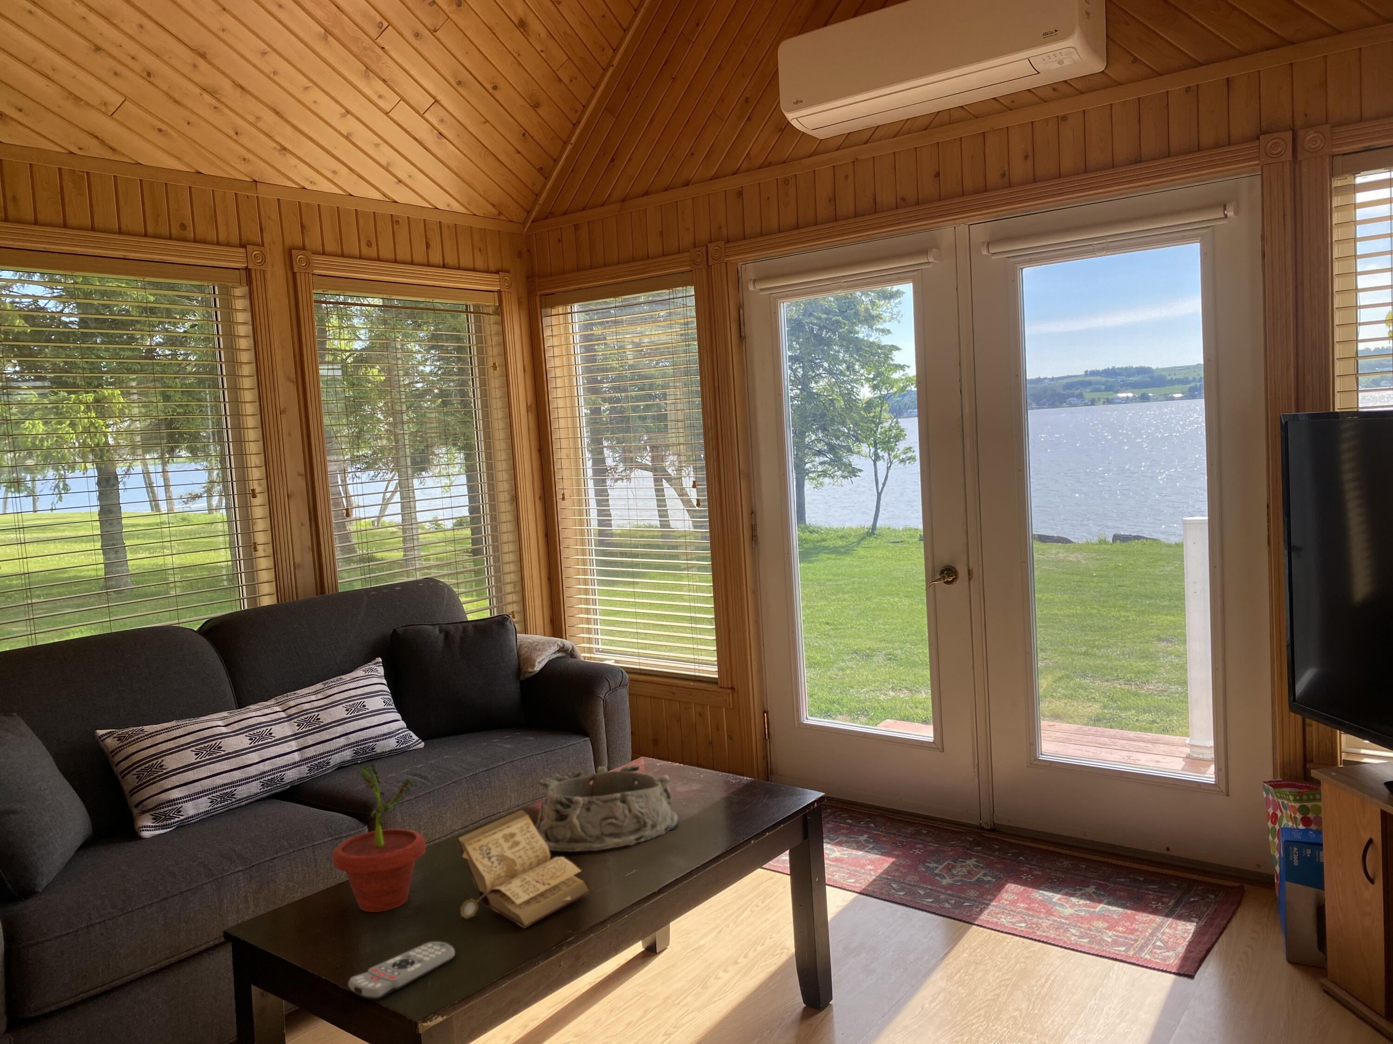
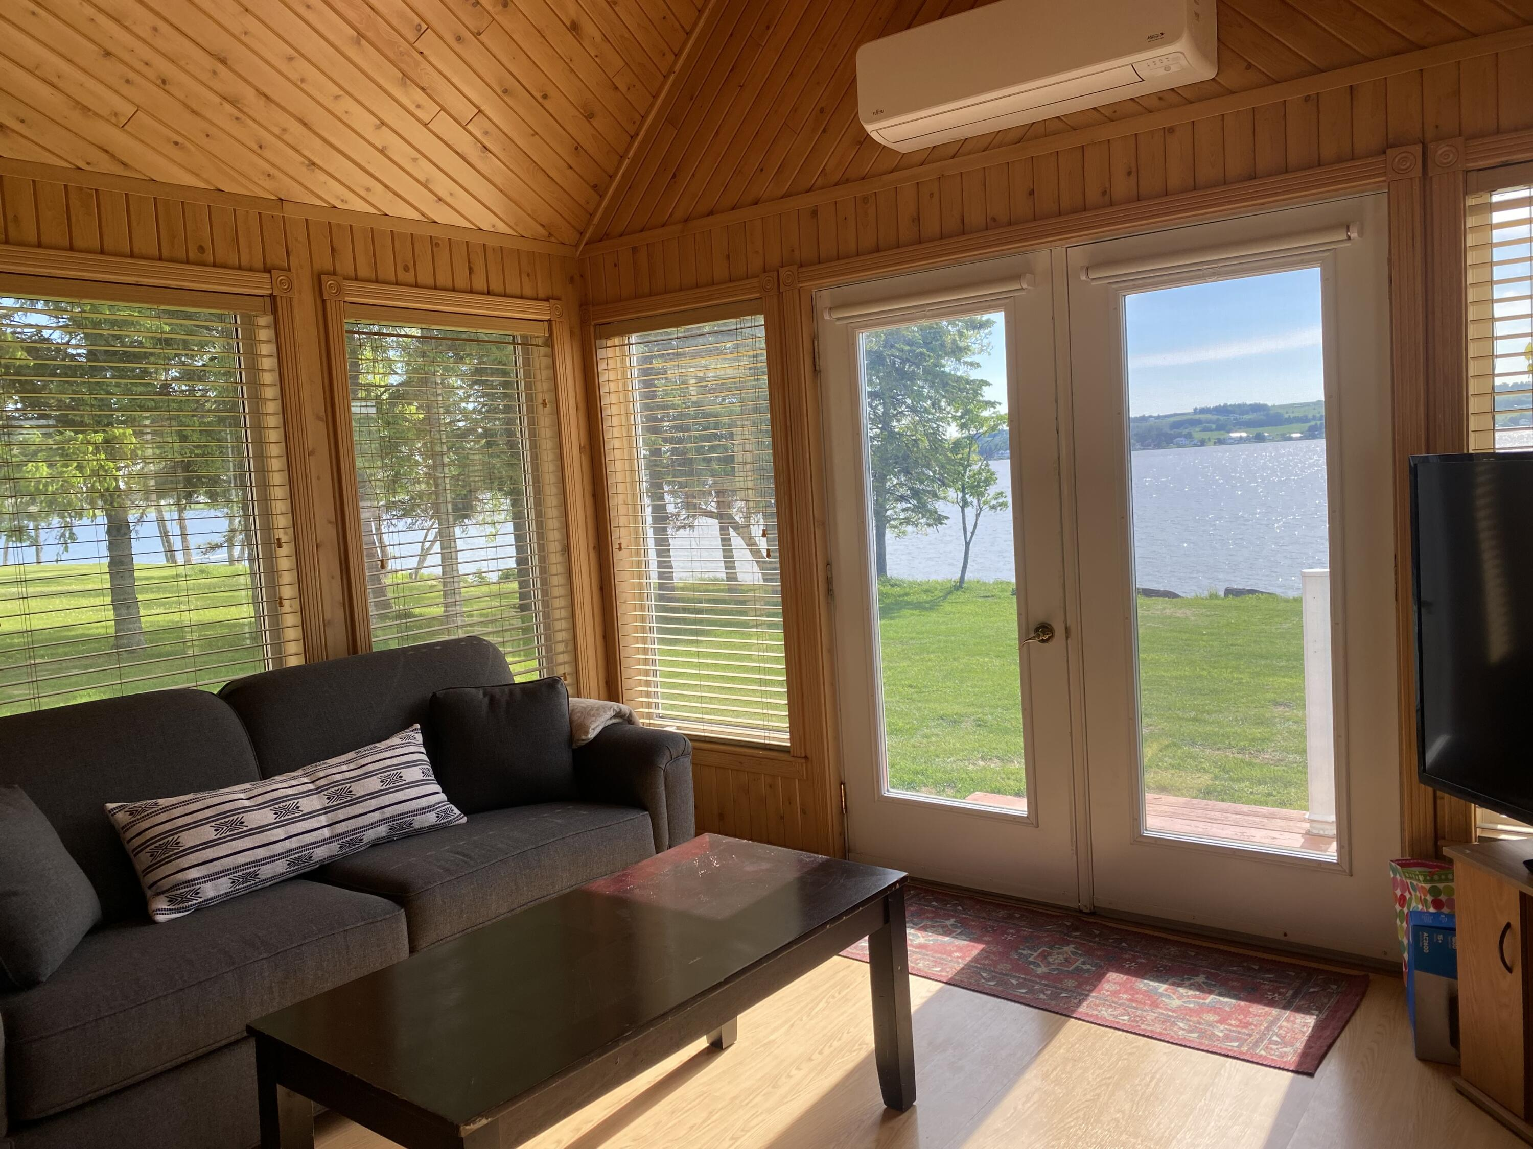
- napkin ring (601, 803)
- remote control (405, 968)
- book (523, 865)
- potted plant (378, 832)
